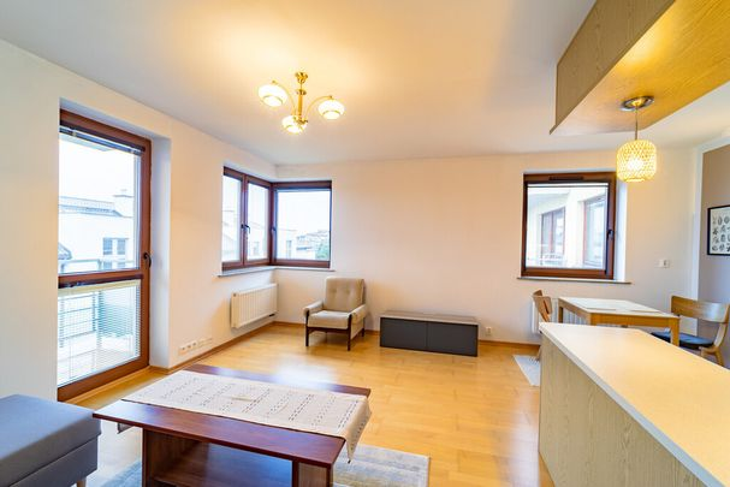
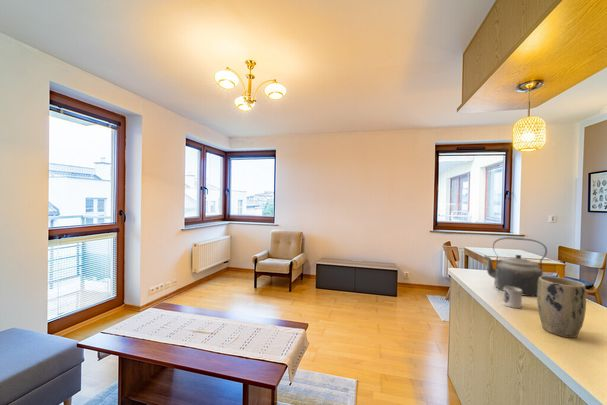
+ cup (510, 295)
+ kettle (513, 263)
+ plant pot (560, 306)
